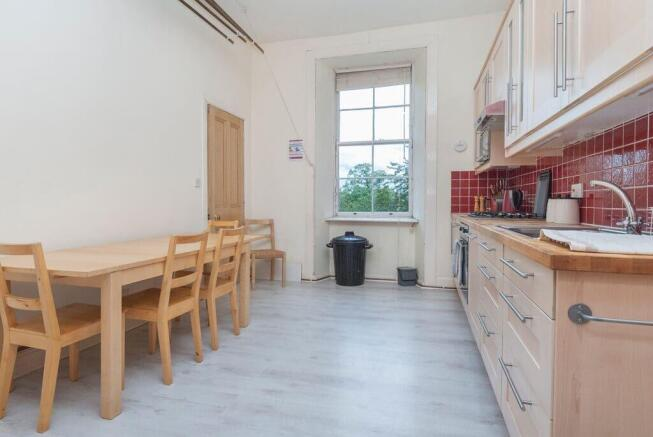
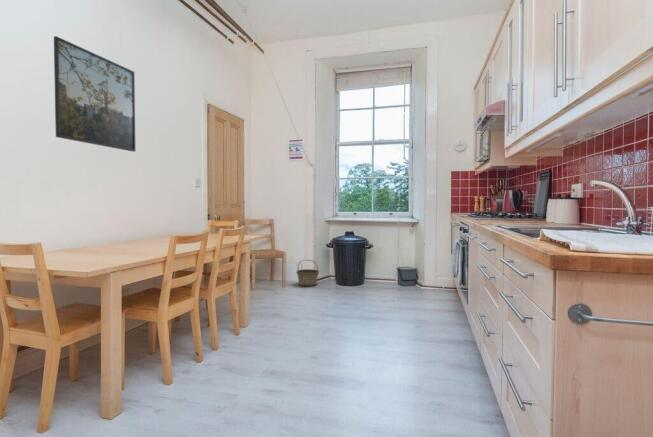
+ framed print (99, 100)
+ basket (307, 272)
